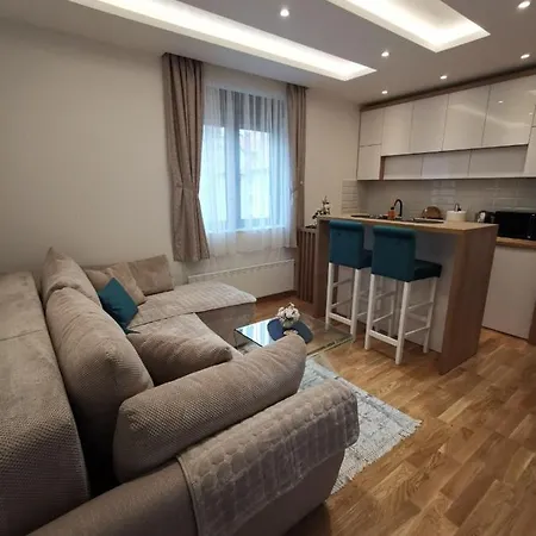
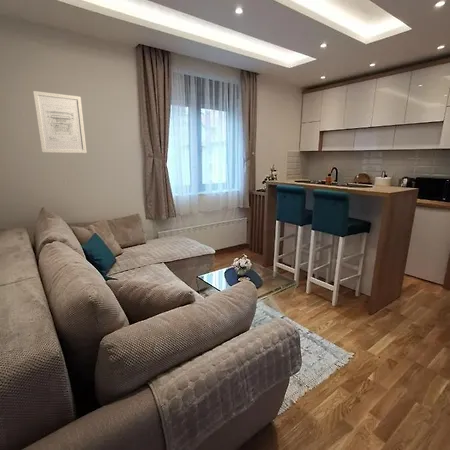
+ wall art (61, 124)
